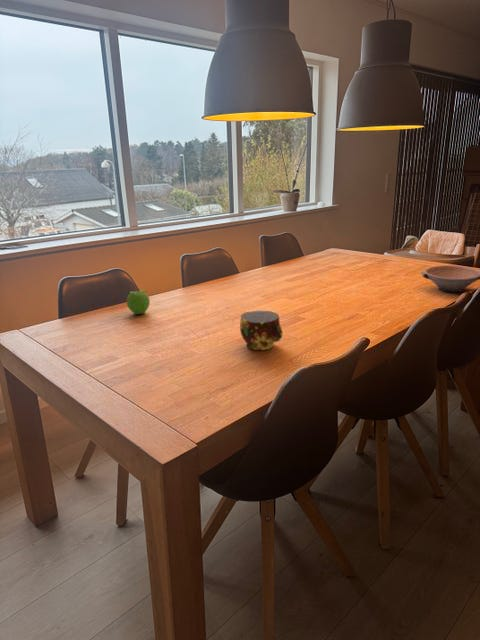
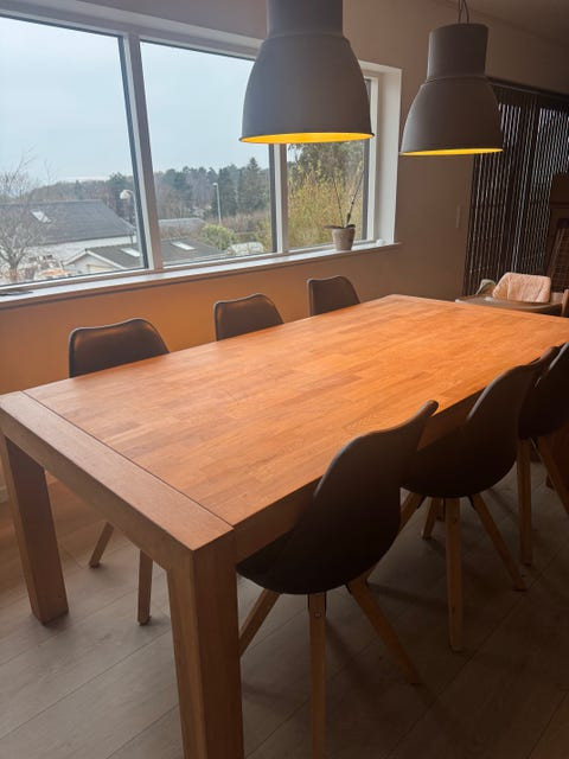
- cup (262, 331)
- bowl (451, 280)
- fruit (138, 301)
